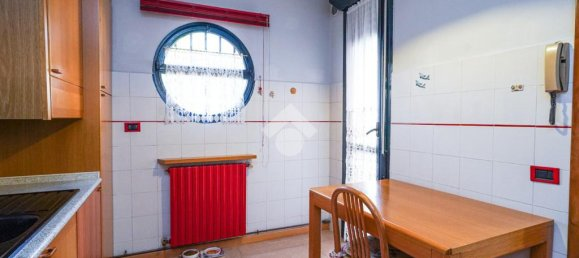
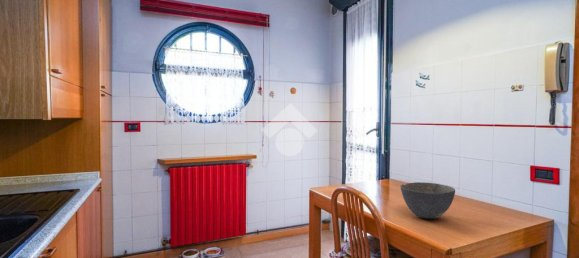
+ bowl (426, 201)
